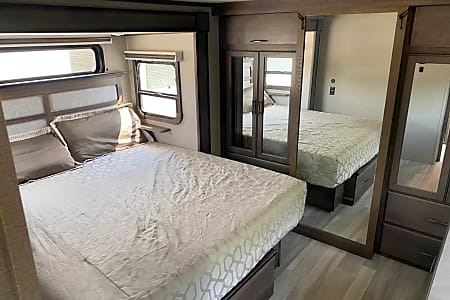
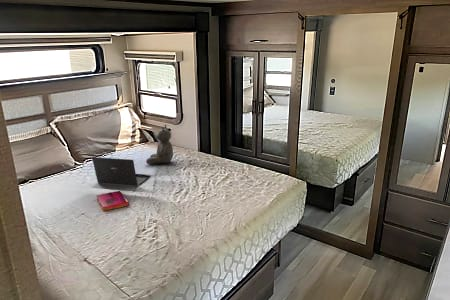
+ teddy bear (159, 144)
+ hardback book (112, 200)
+ laptop (122, 167)
